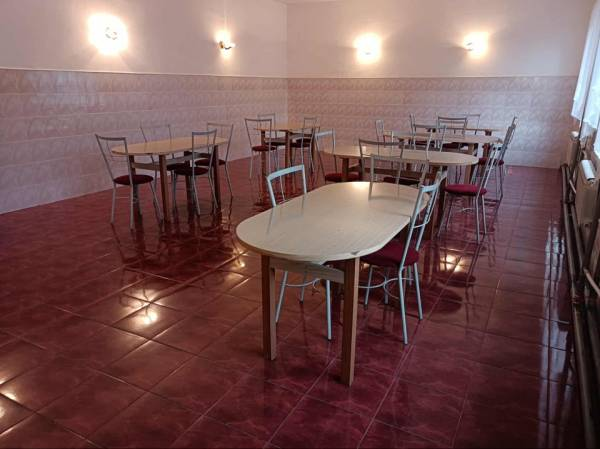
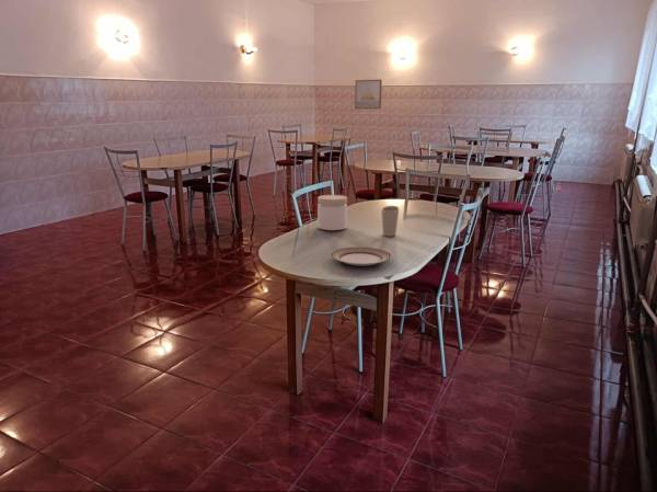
+ wall art (368, 94)
+ cup (389, 220)
+ plate (360, 256)
+ jar (332, 213)
